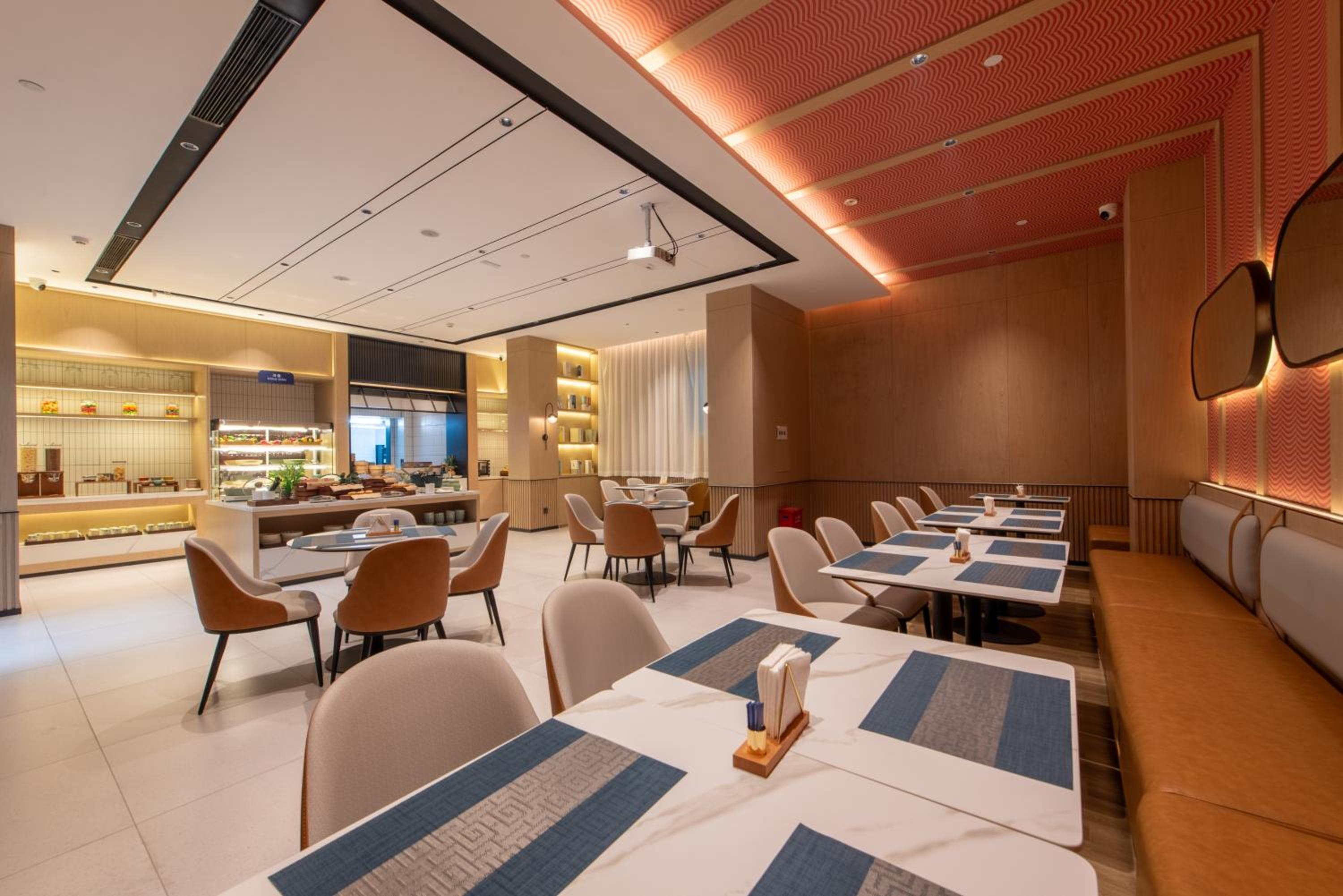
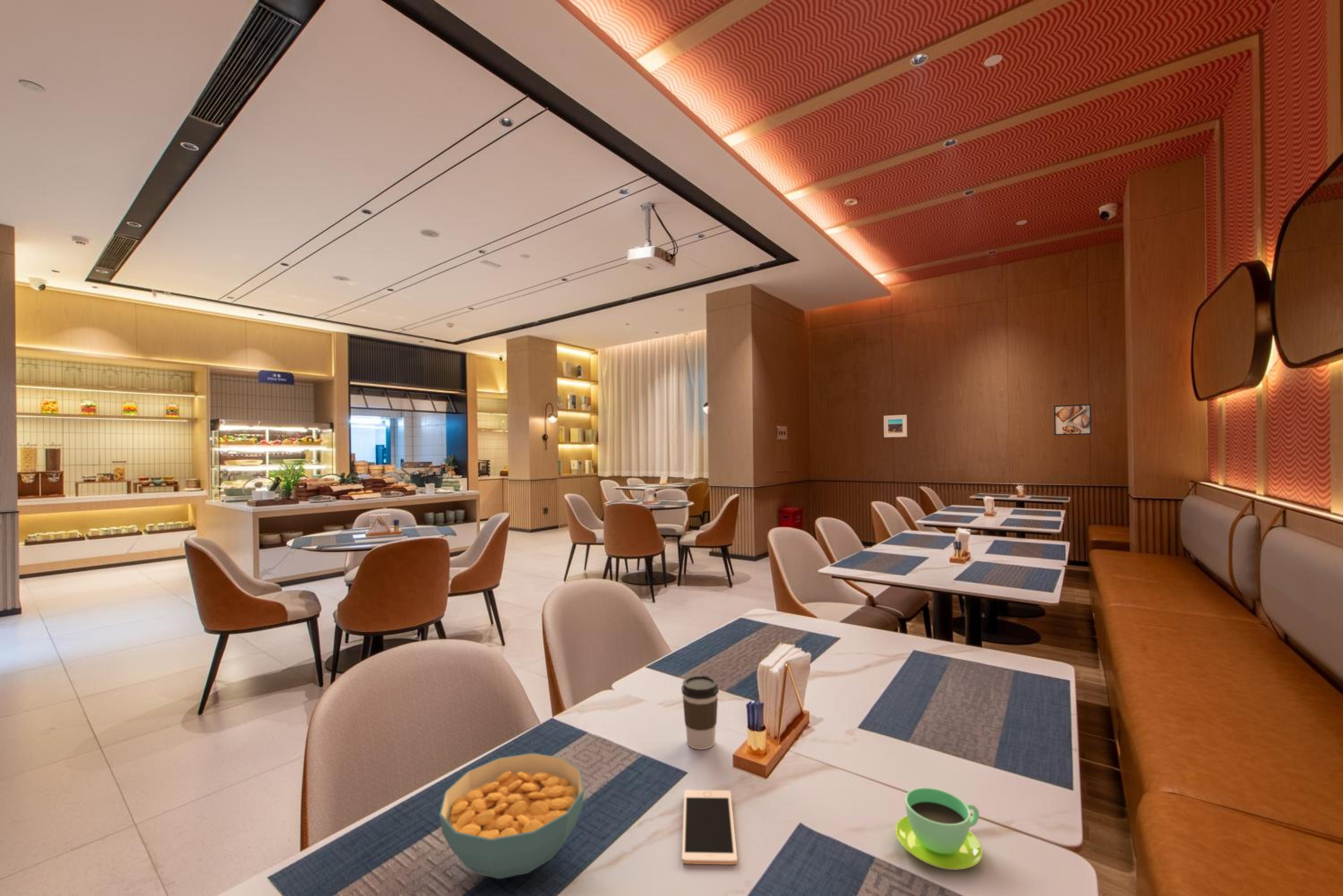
+ cell phone (708, 823)
+ coffee cup (700, 712)
+ cup (939, 827)
+ cereal bowl (515, 825)
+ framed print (895, 426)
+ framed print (1072, 420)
